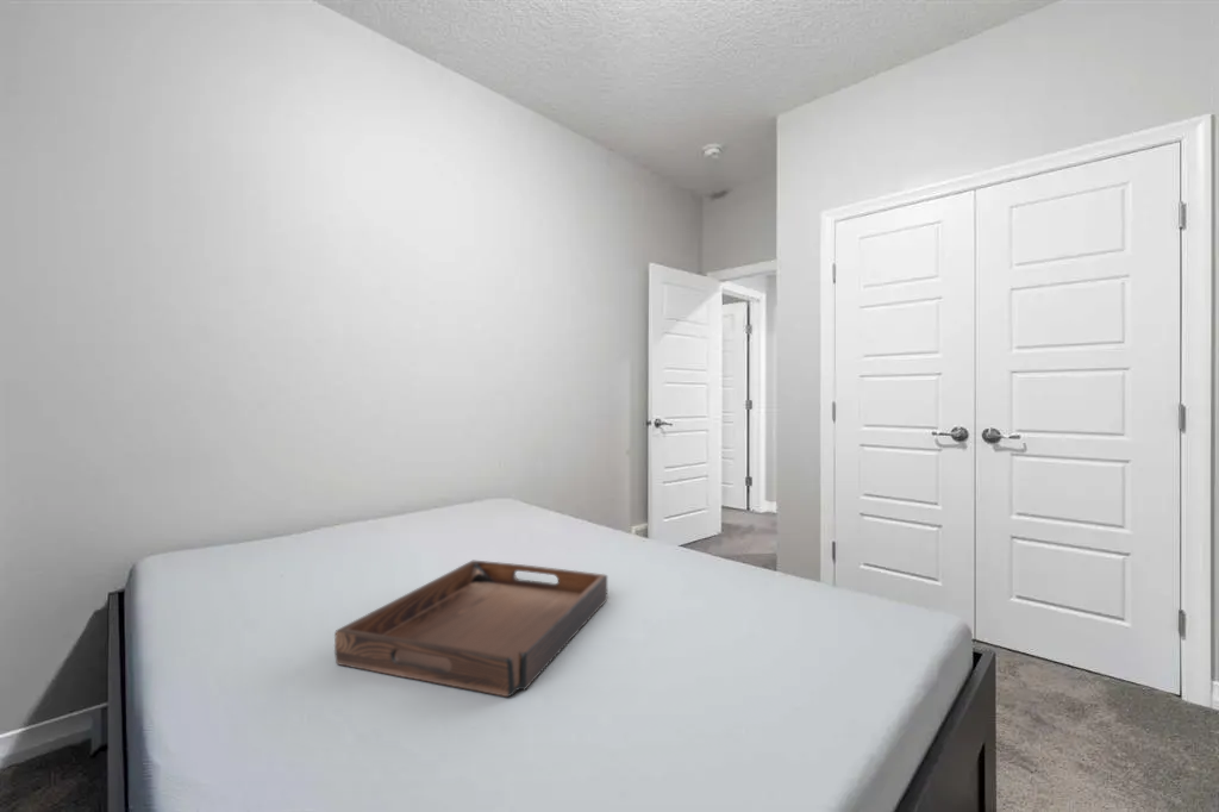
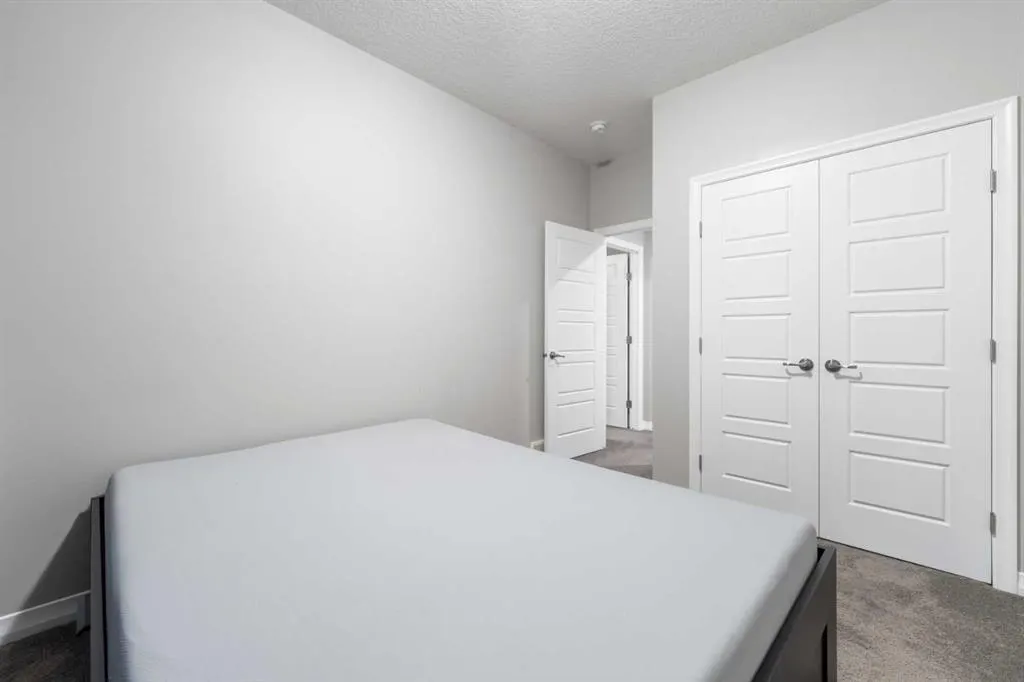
- serving tray (489, 612)
